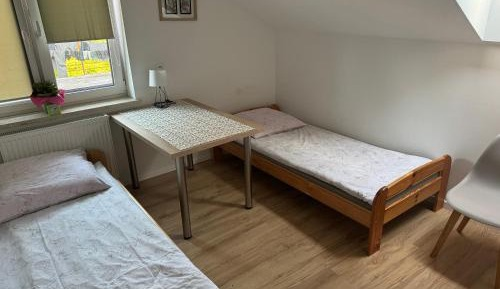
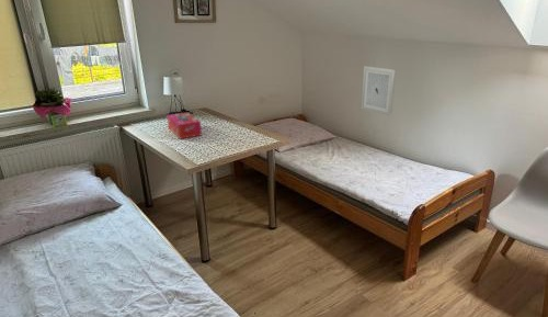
+ tissue box (183, 124)
+ wall art (377, 90)
